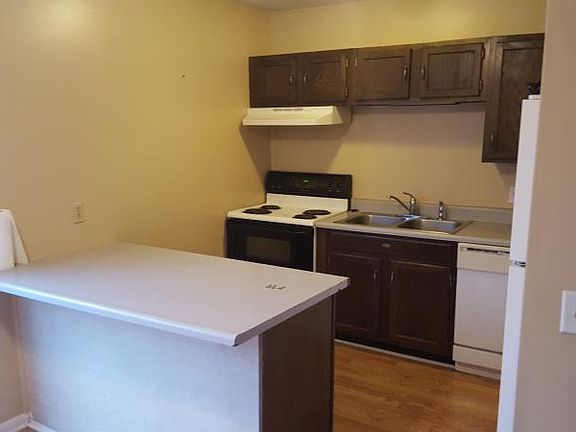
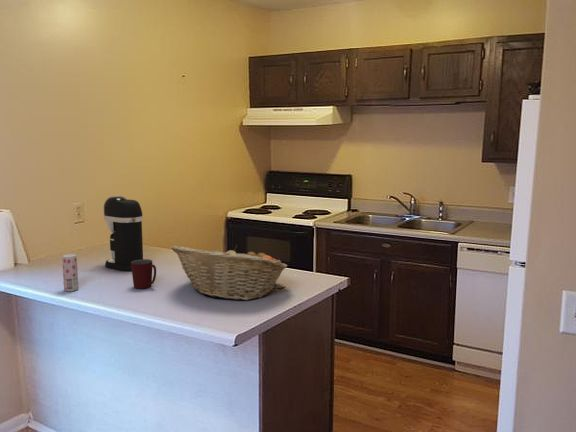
+ coffee maker (123, 231)
+ beverage can (70, 272)
+ mug (145, 274)
+ fruit basket (229, 266)
